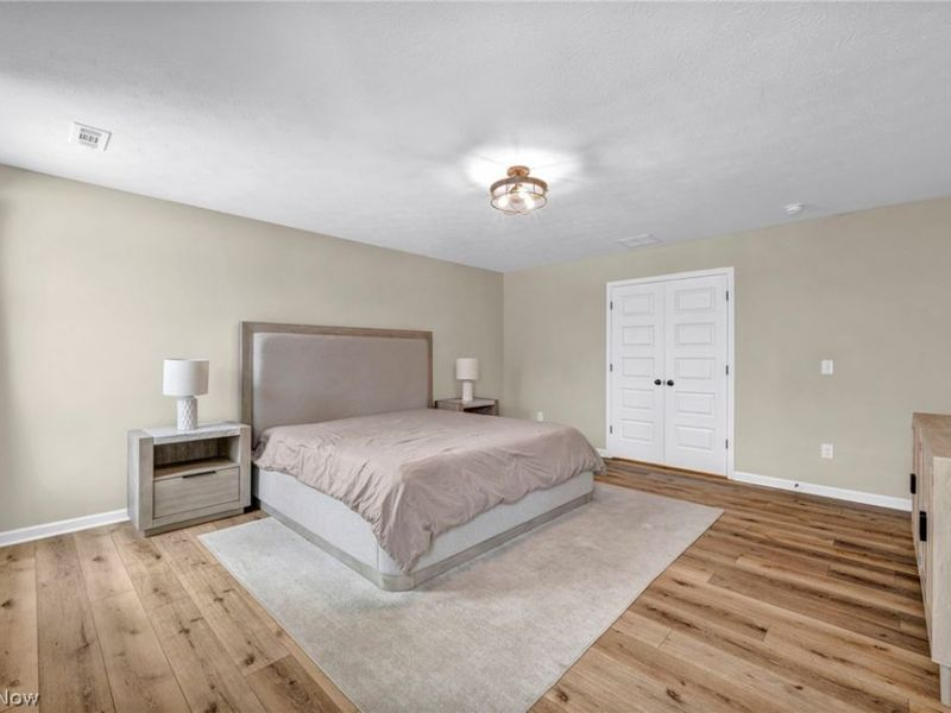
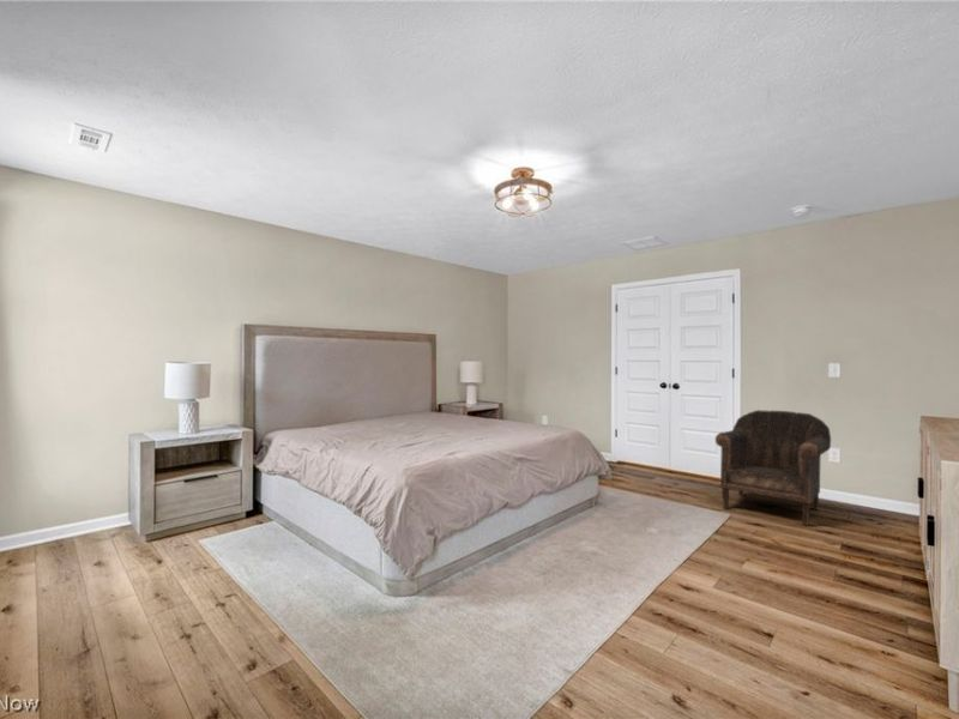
+ armchair (774, 459)
